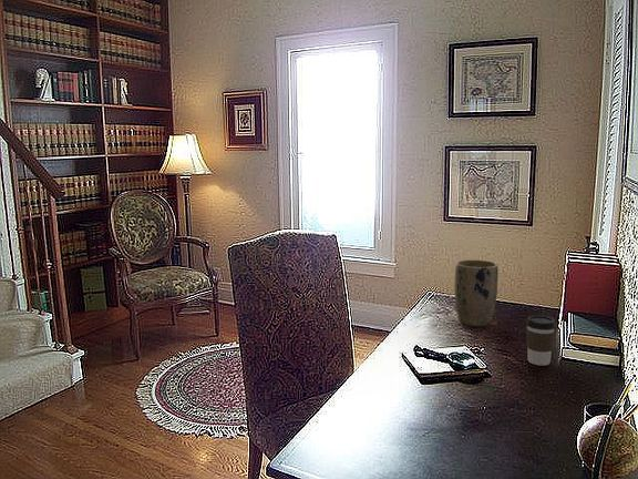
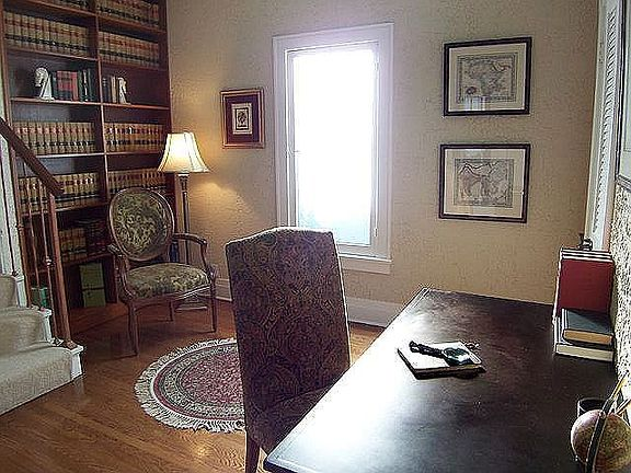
- plant pot (475, 293)
- coffee cup (539, 340)
